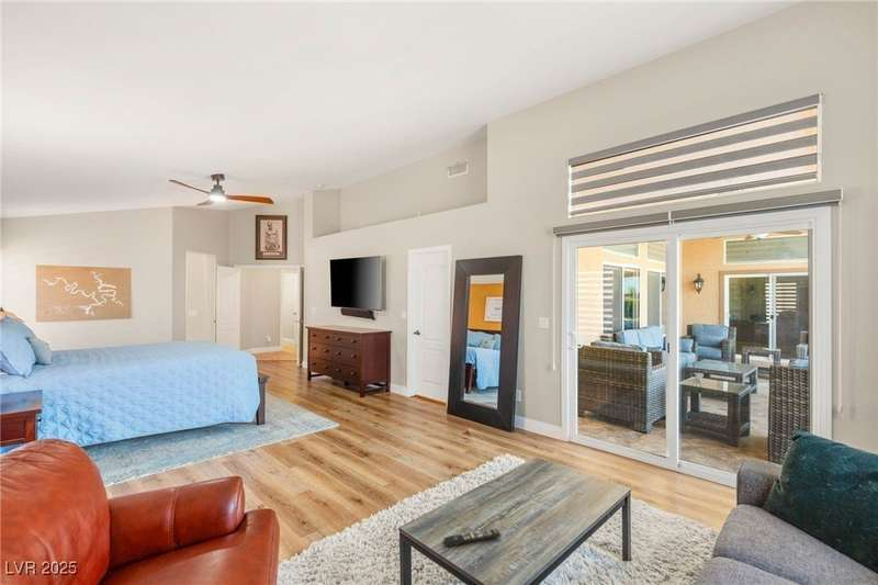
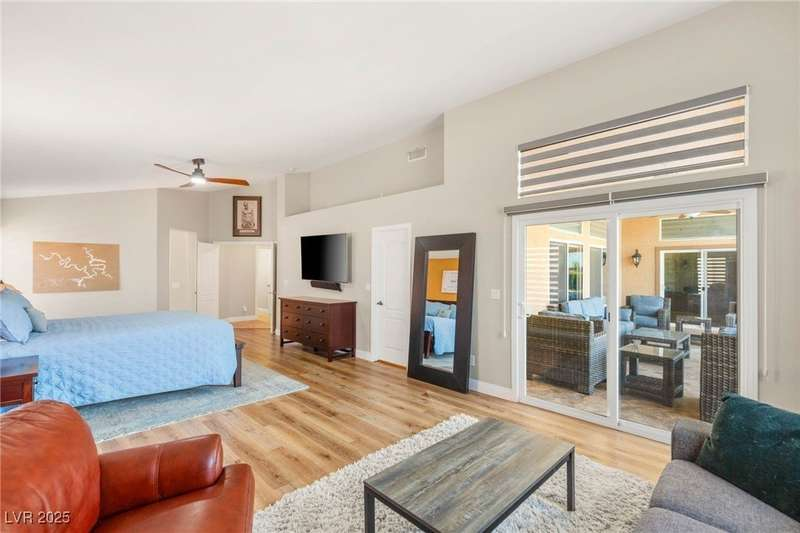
- remote control (472, 537)
